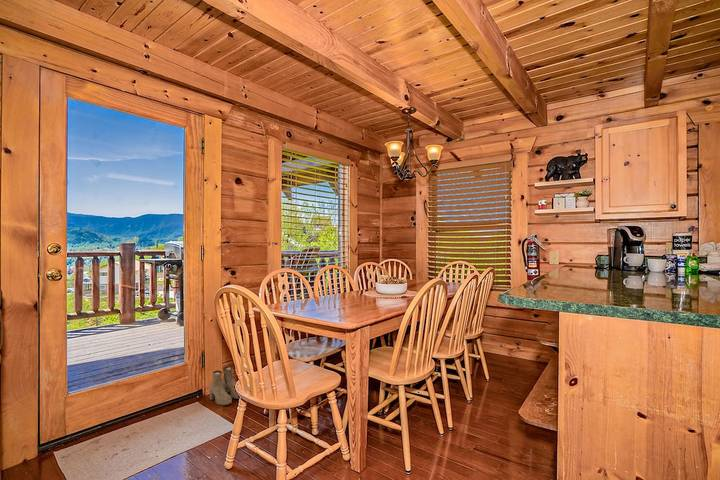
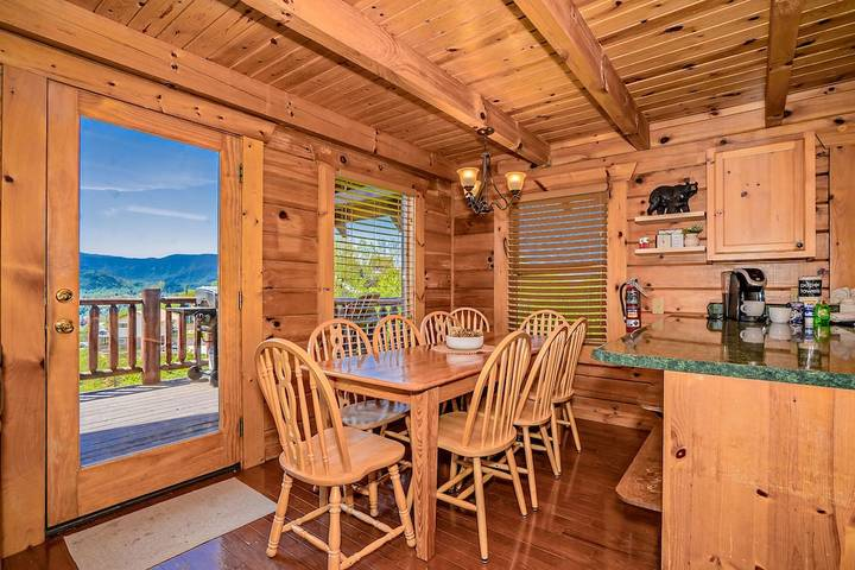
- boots (226, 384)
